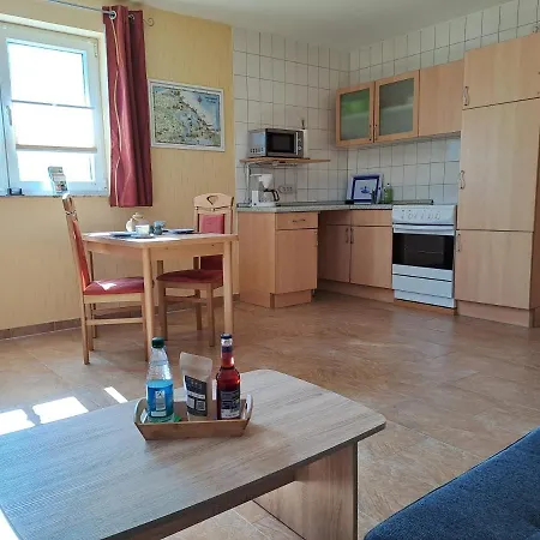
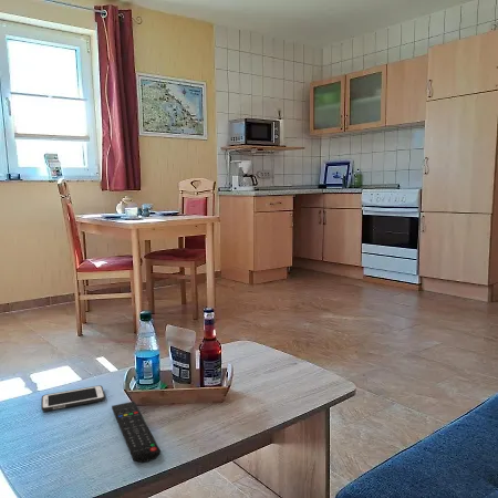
+ remote control (134, 429)
+ cell phone (73, 397)
